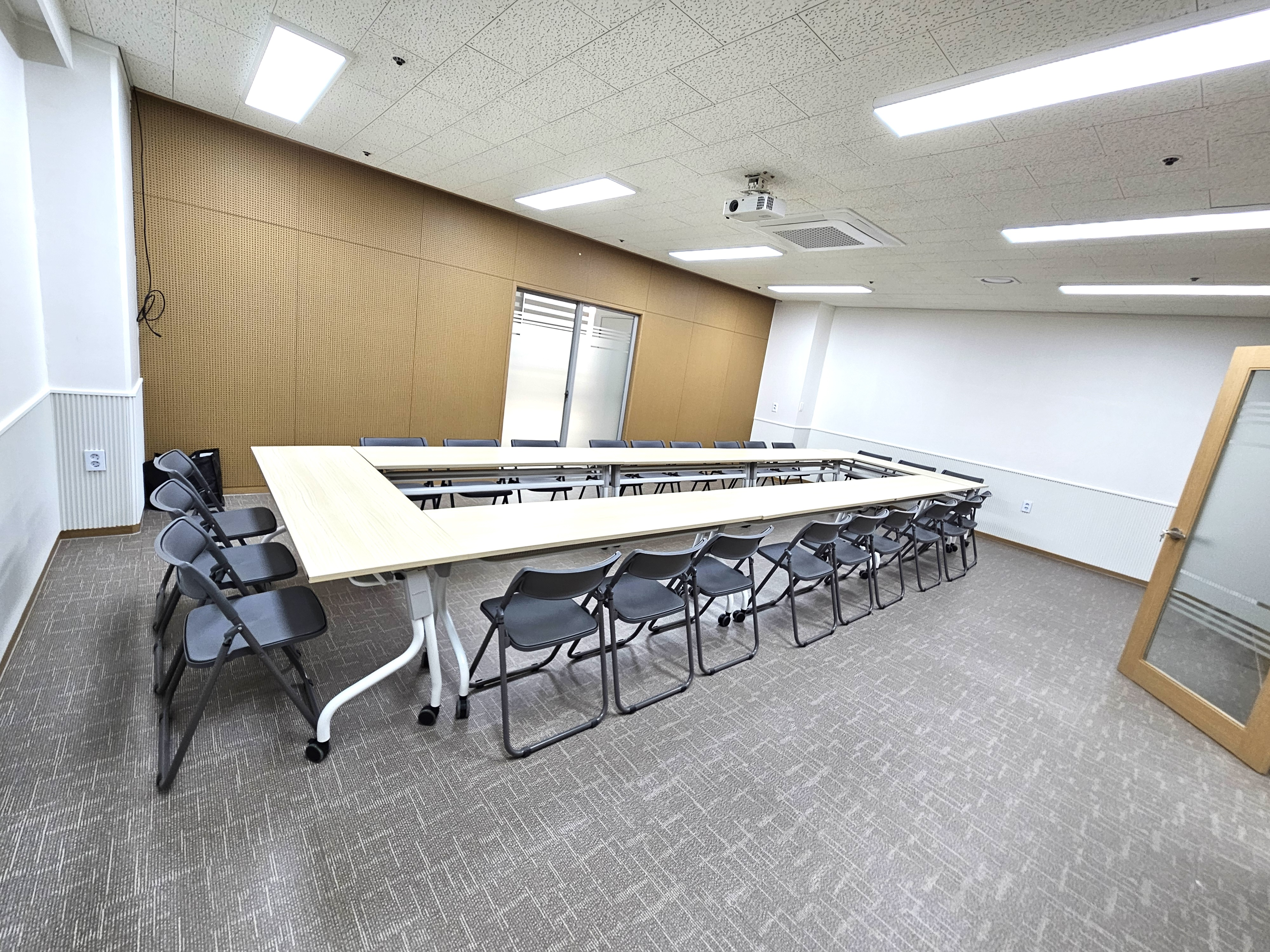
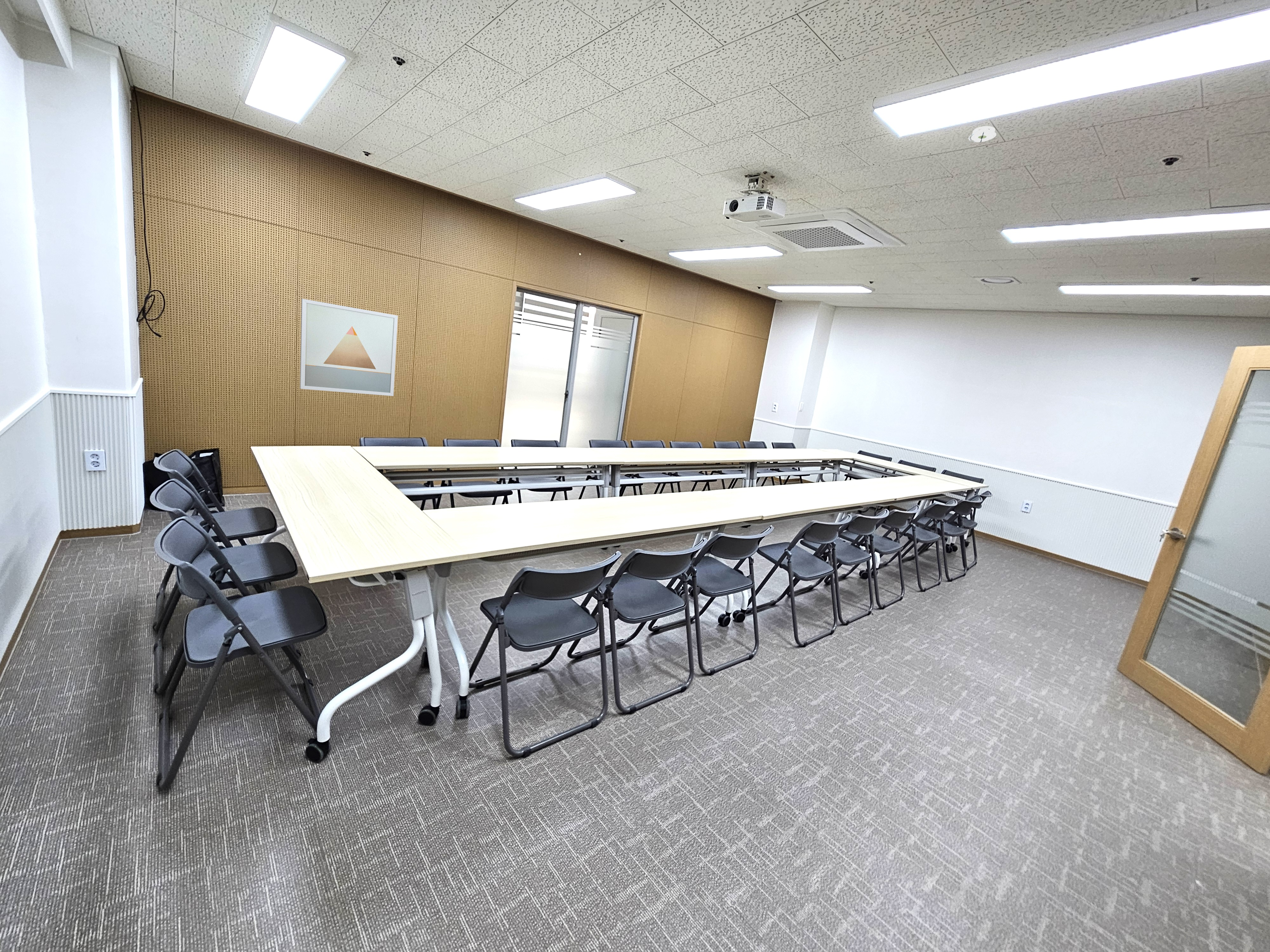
+ wall art (351, 351)
+ smoke detector (982, 134)
